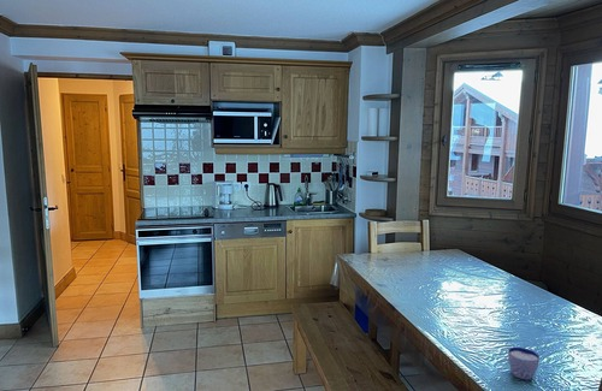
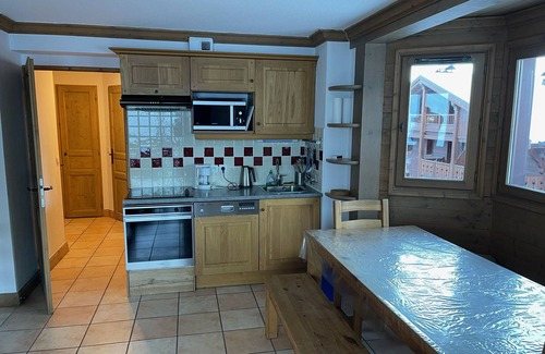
- cup (520, 361)
